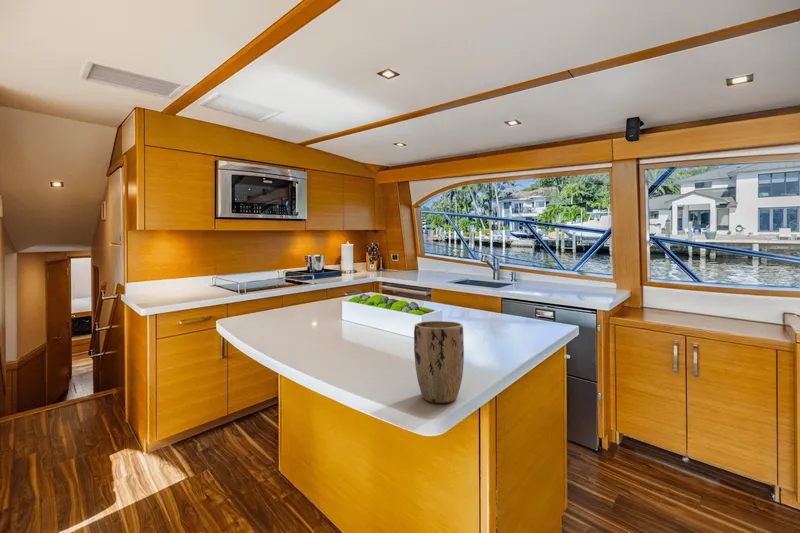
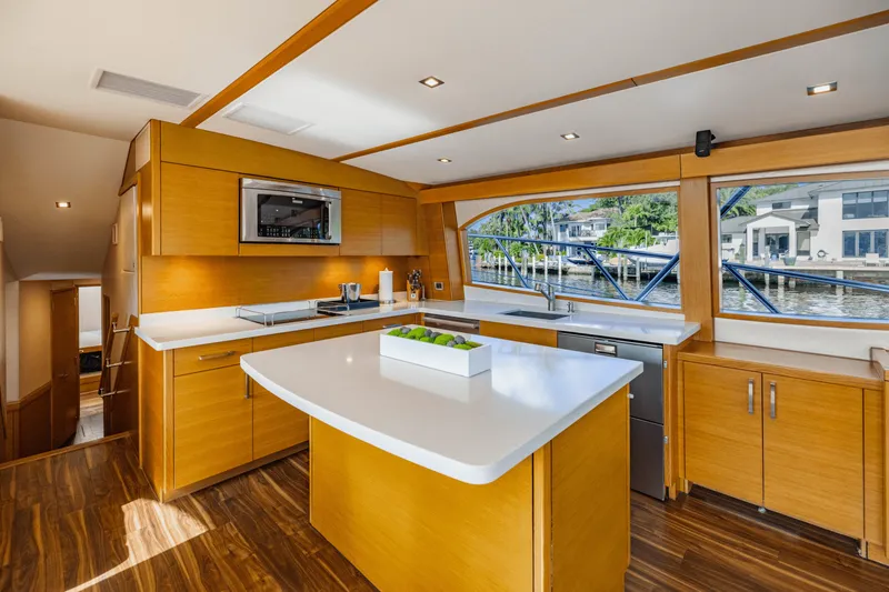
- plant pot (438, 360)
